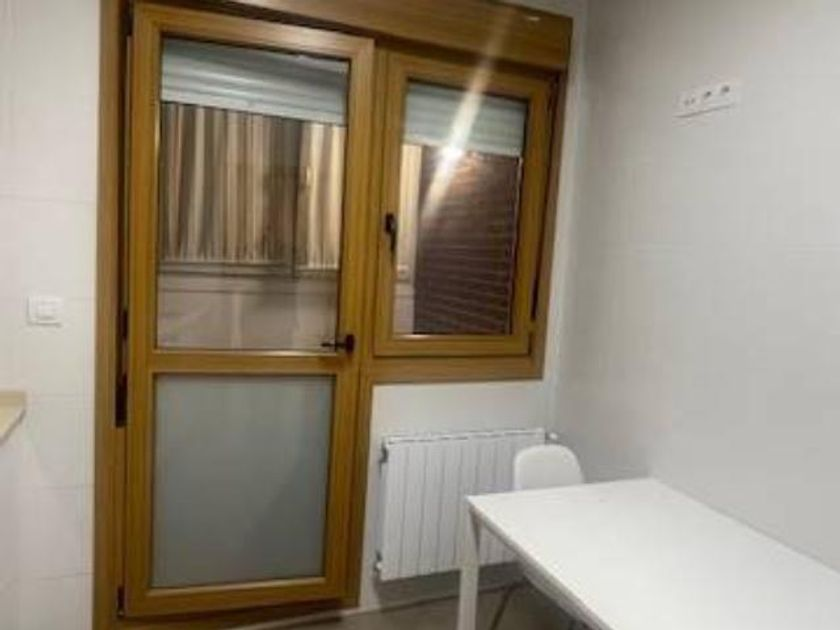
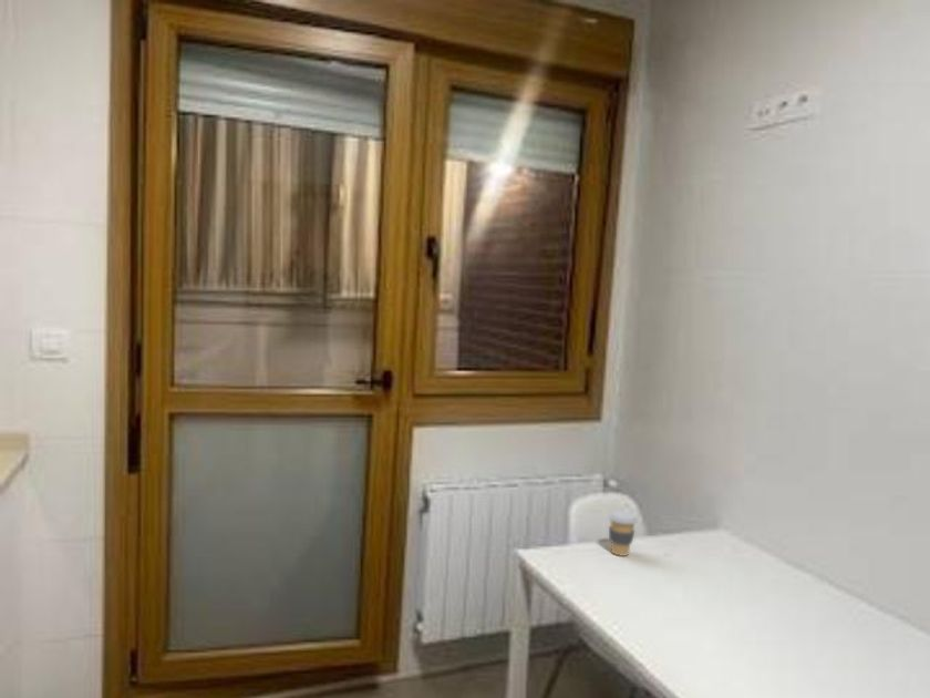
+ coffee cup (621, 533)
